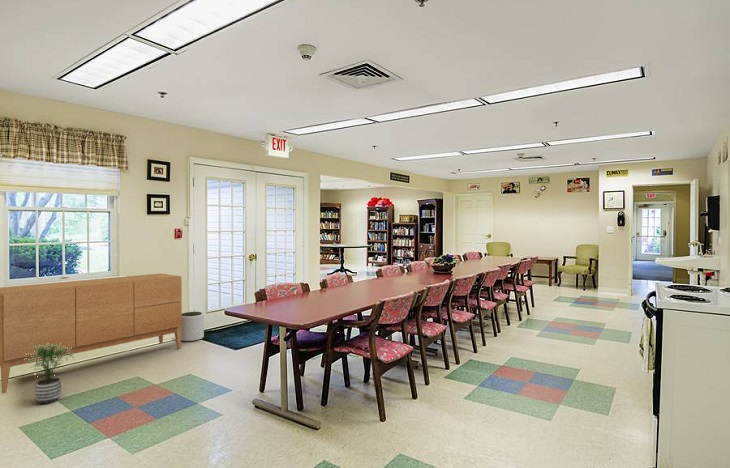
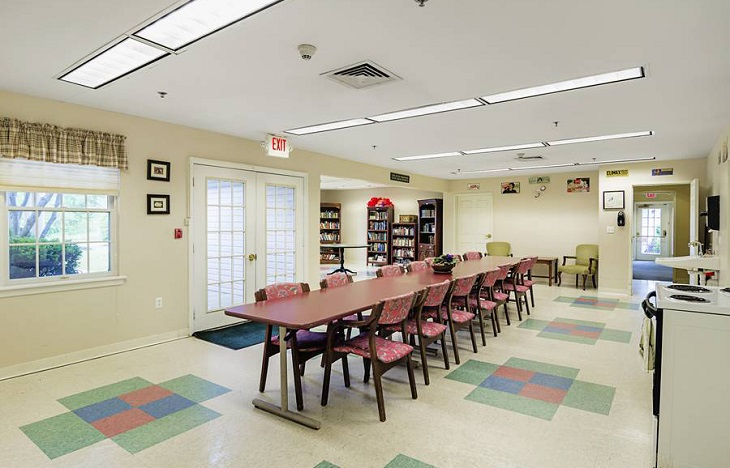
- sideboard (96, 322)
- potted plant (50, 371)
- plant pot (191, 326)
